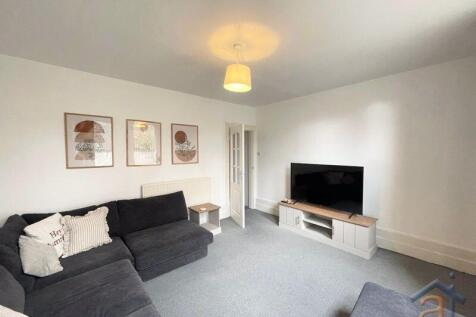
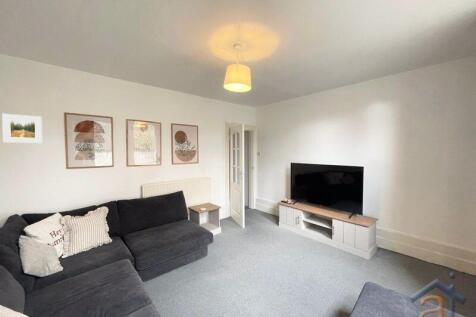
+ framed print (23, 129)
